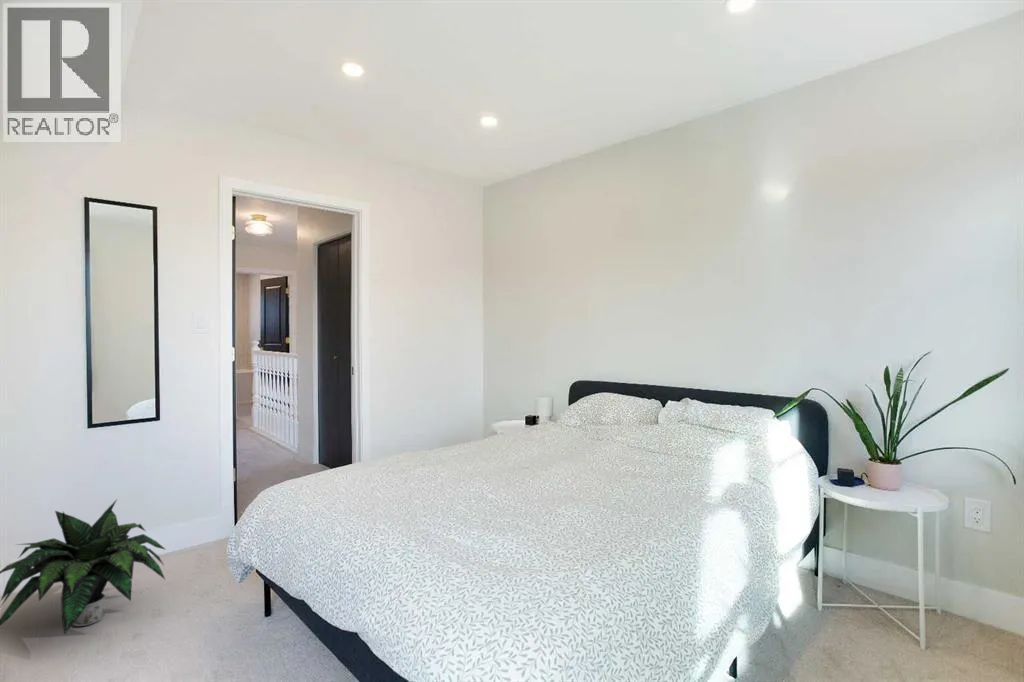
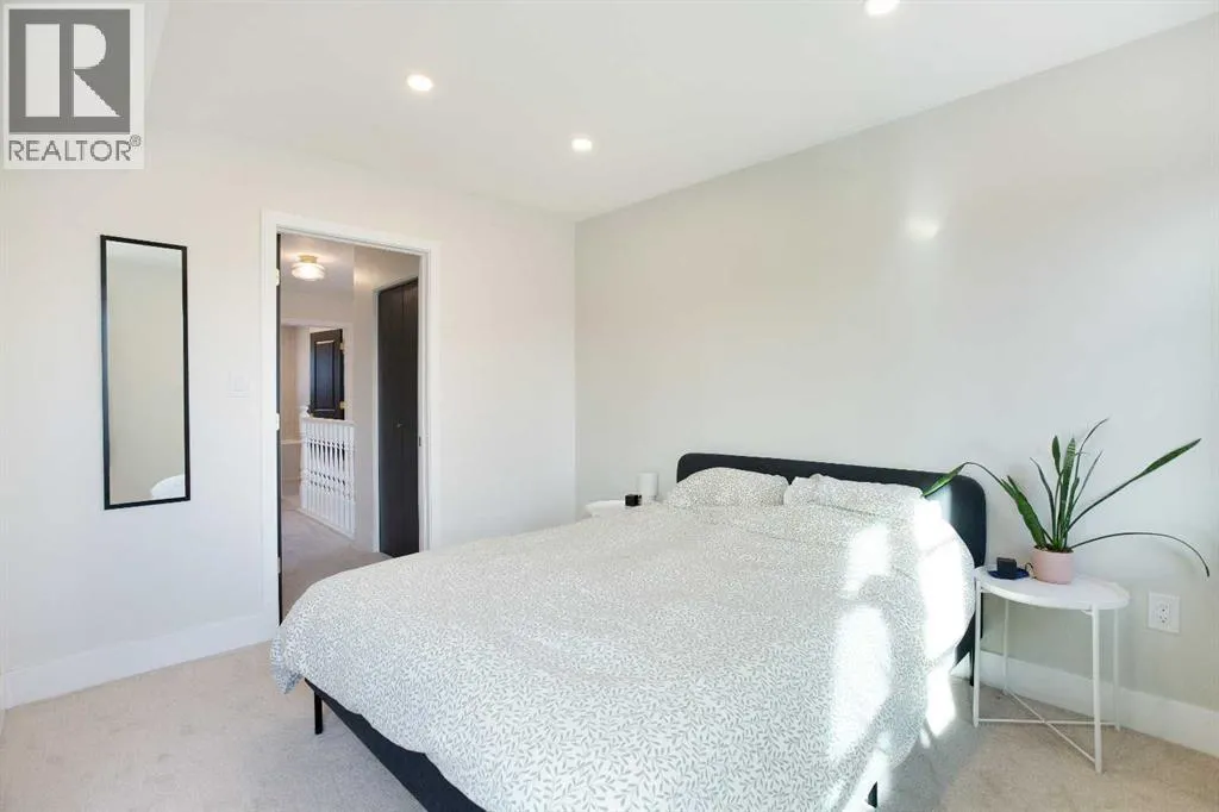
- potted plant (88, 562)
